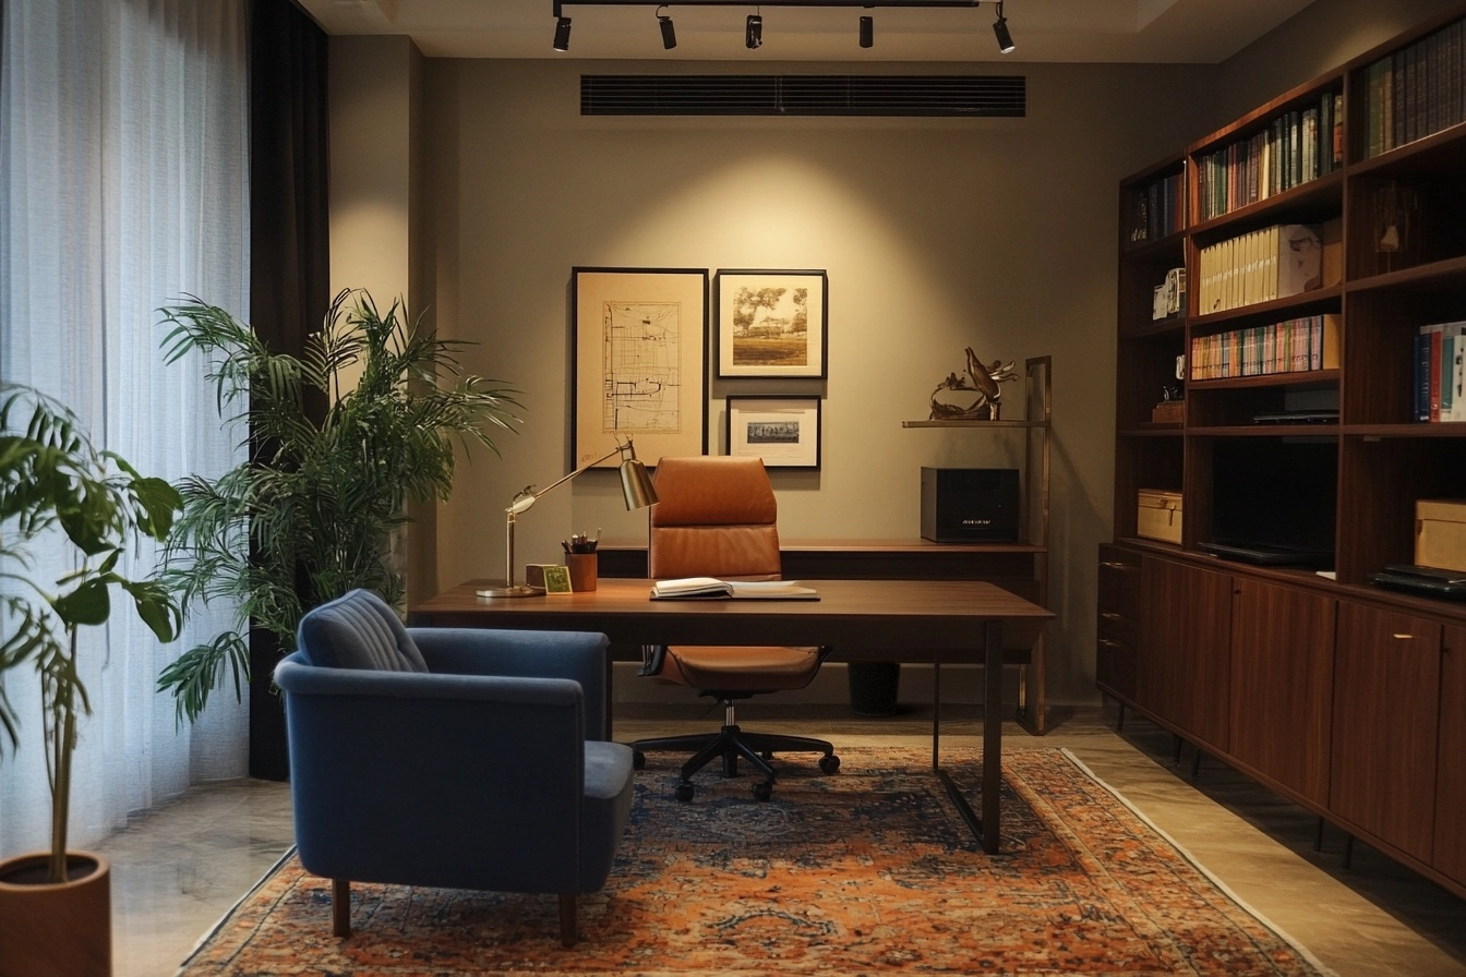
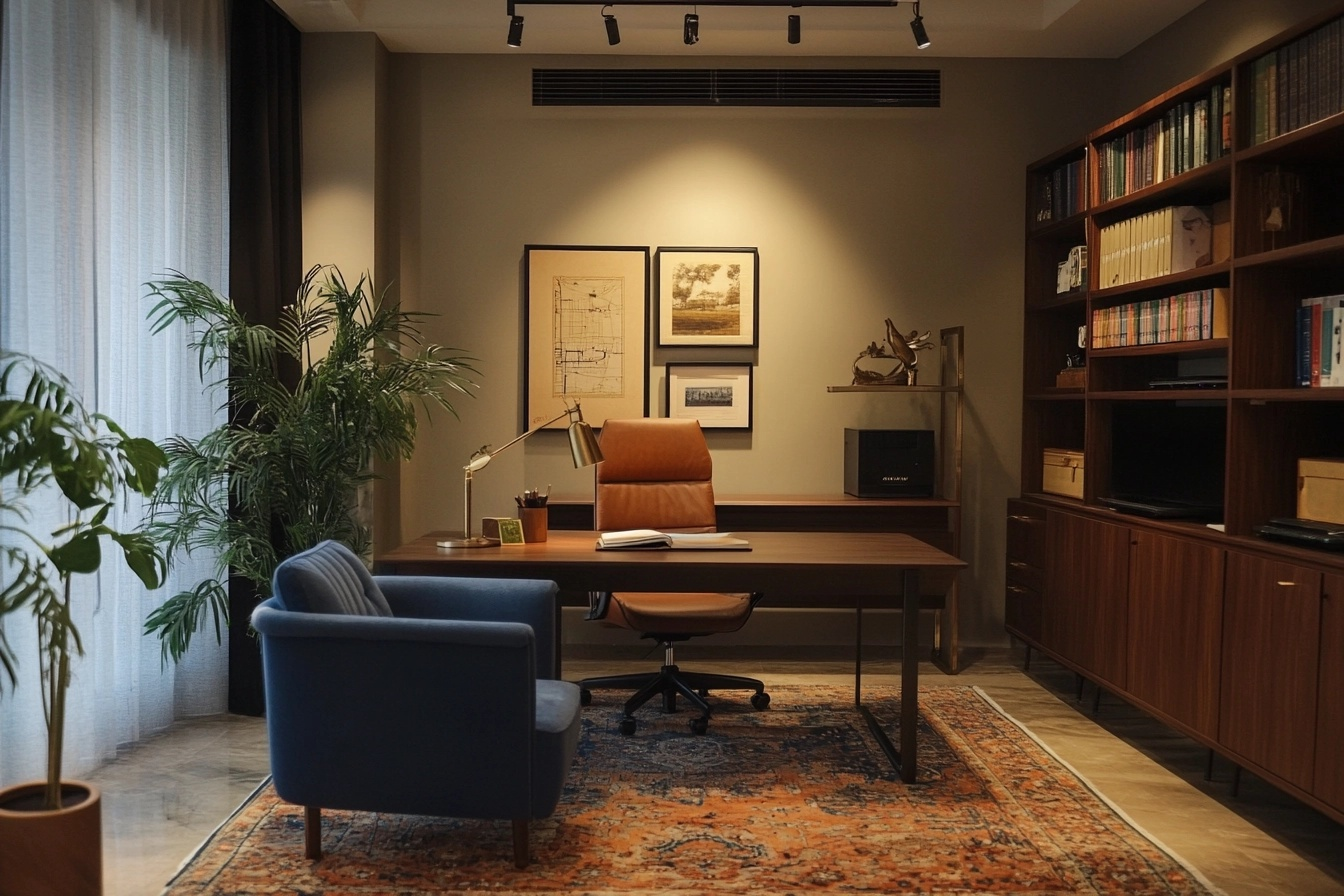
- wastebasket (874, 677)
